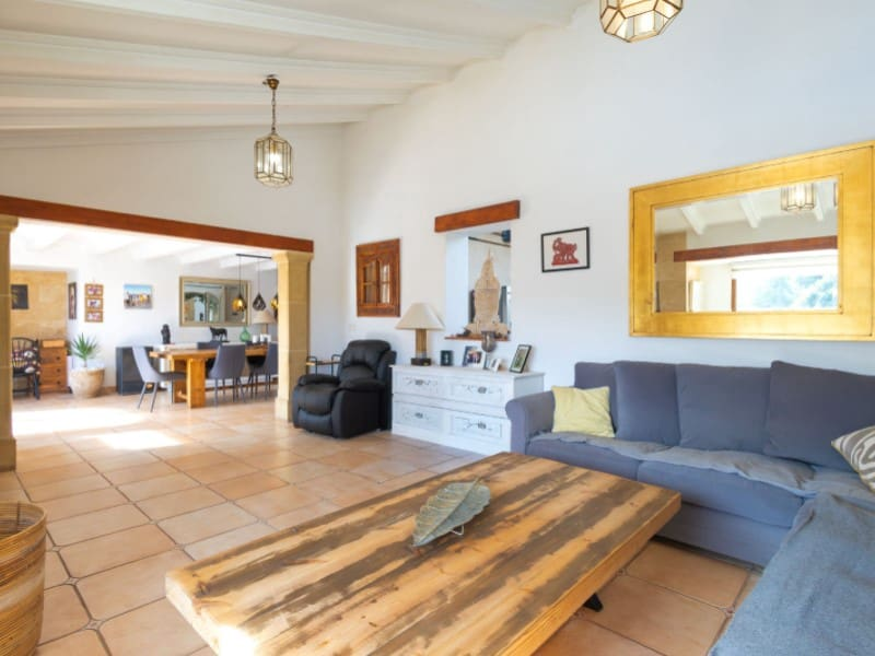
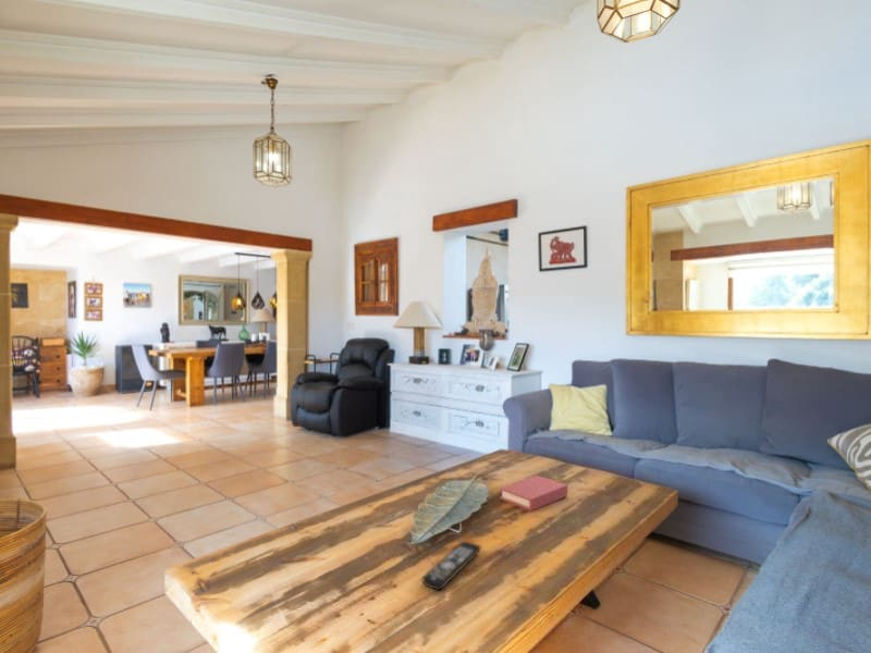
+ remote control (453, 564)
+ book (533, 492)
